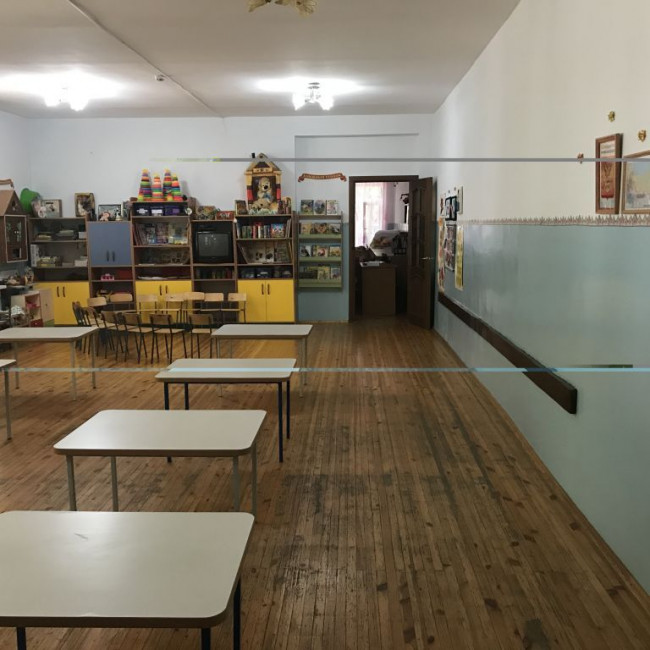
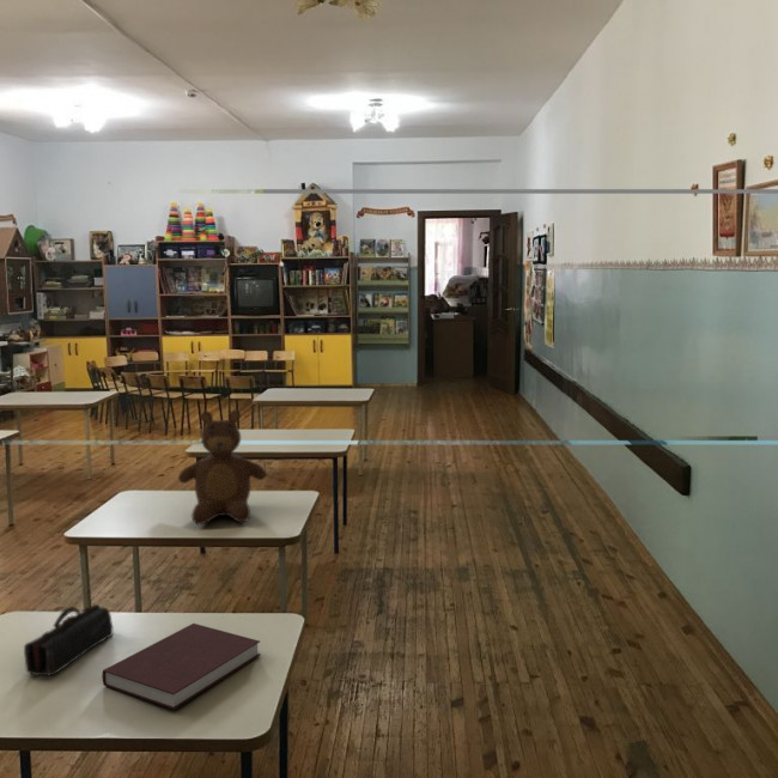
+ teddy bear (220, 464)
+ pencil case (69, 630)
+ notebook (184, 662)
